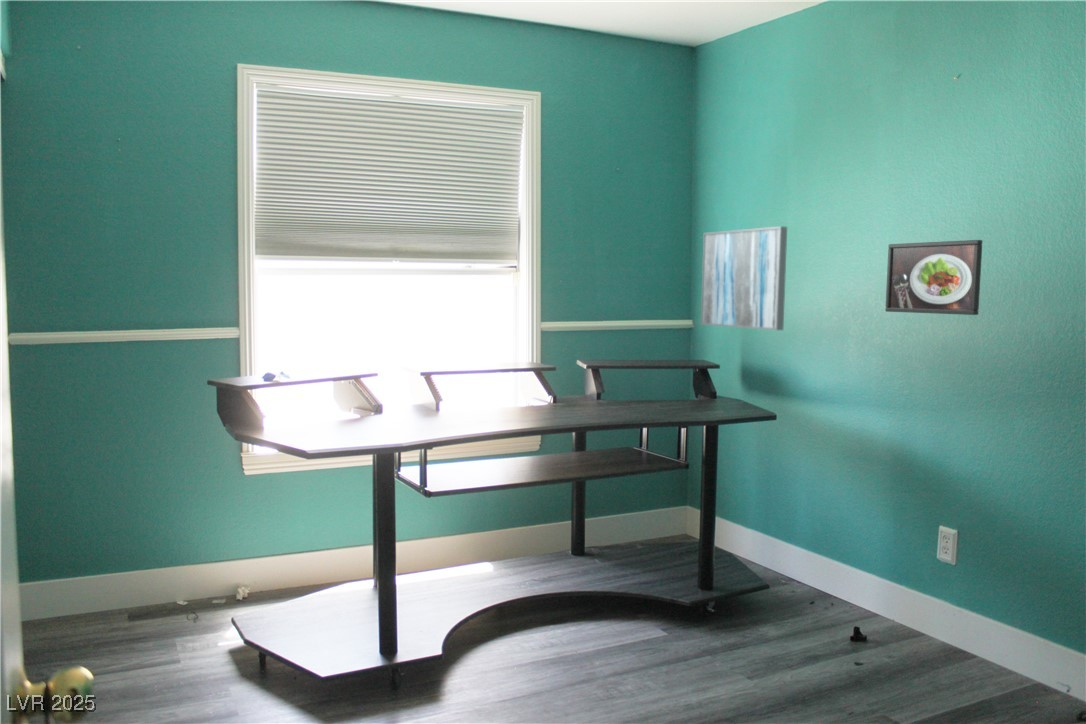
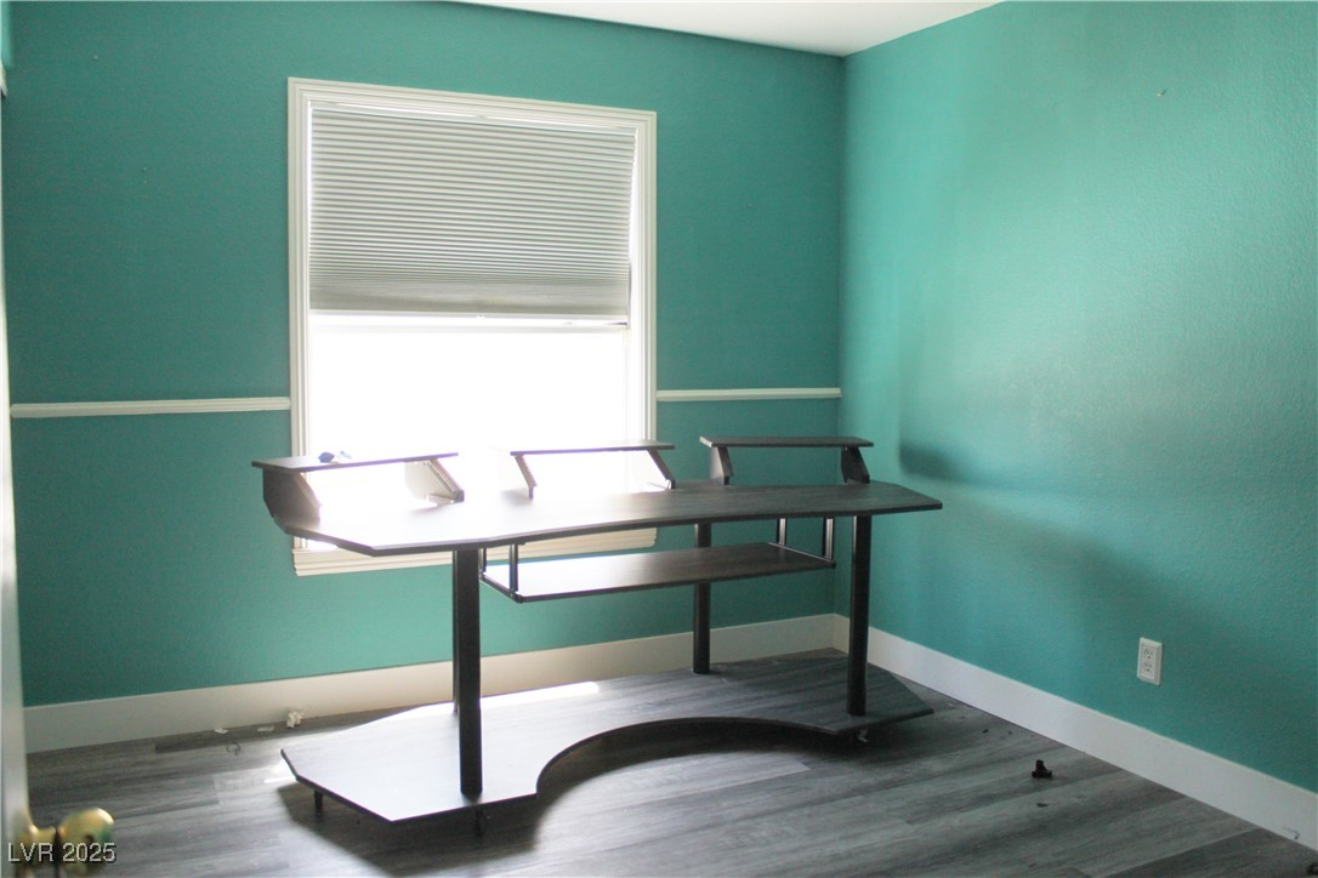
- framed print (931, 277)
- wall art (741, 278)
